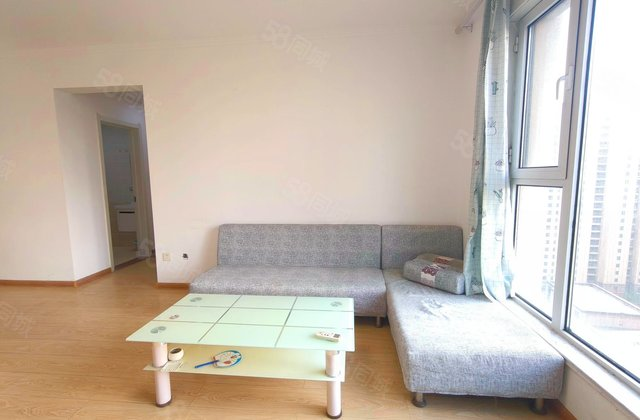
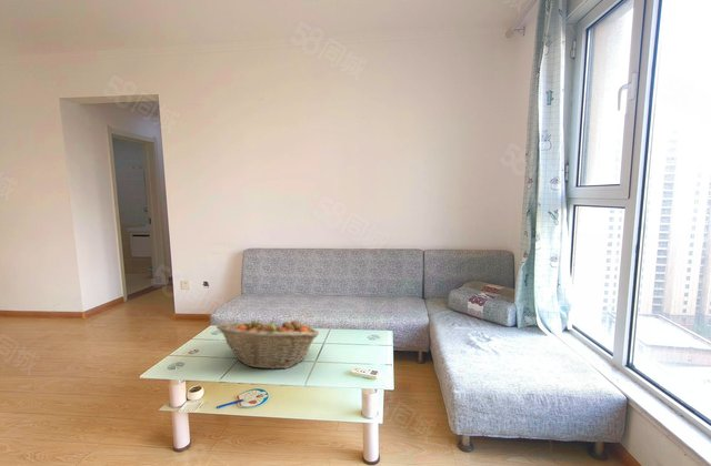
+ fruit basket (268, 336)
